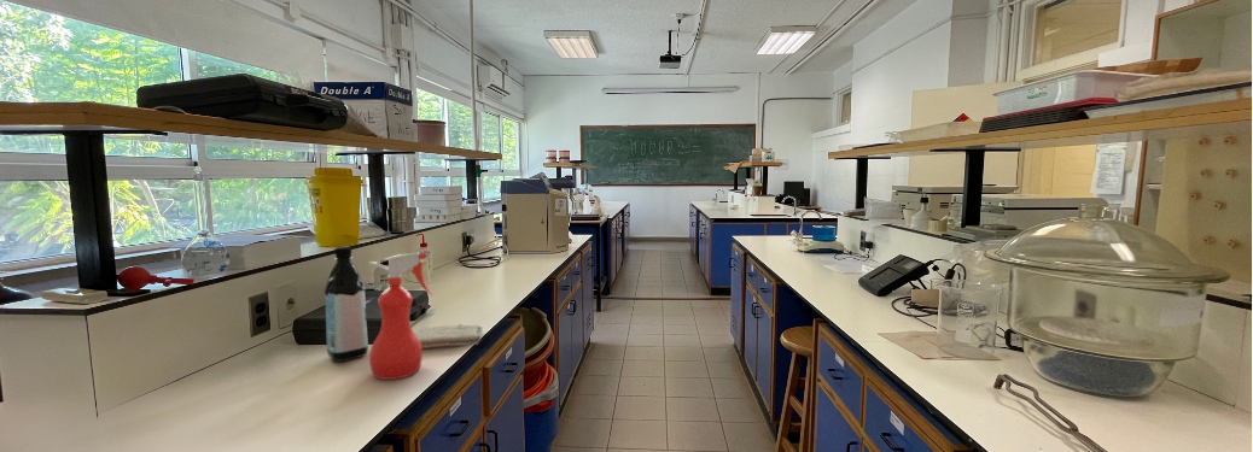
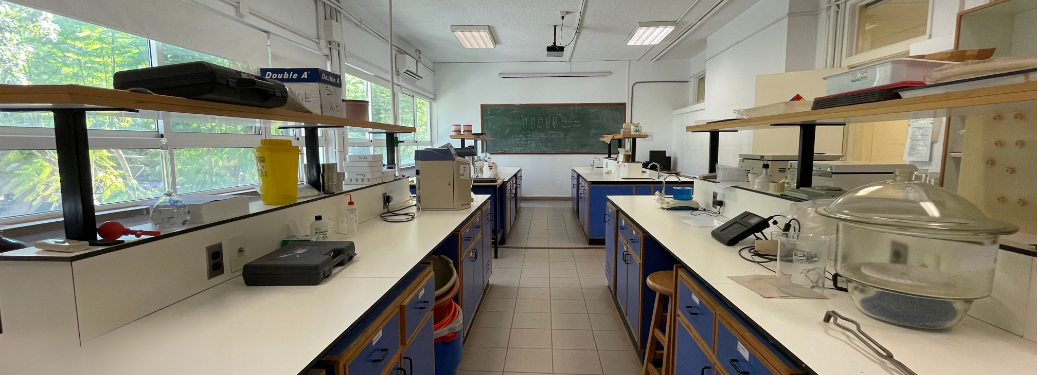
- spray bottle (401, 312)
- water bottle (345, 301)
- washcloth (448, 335)
